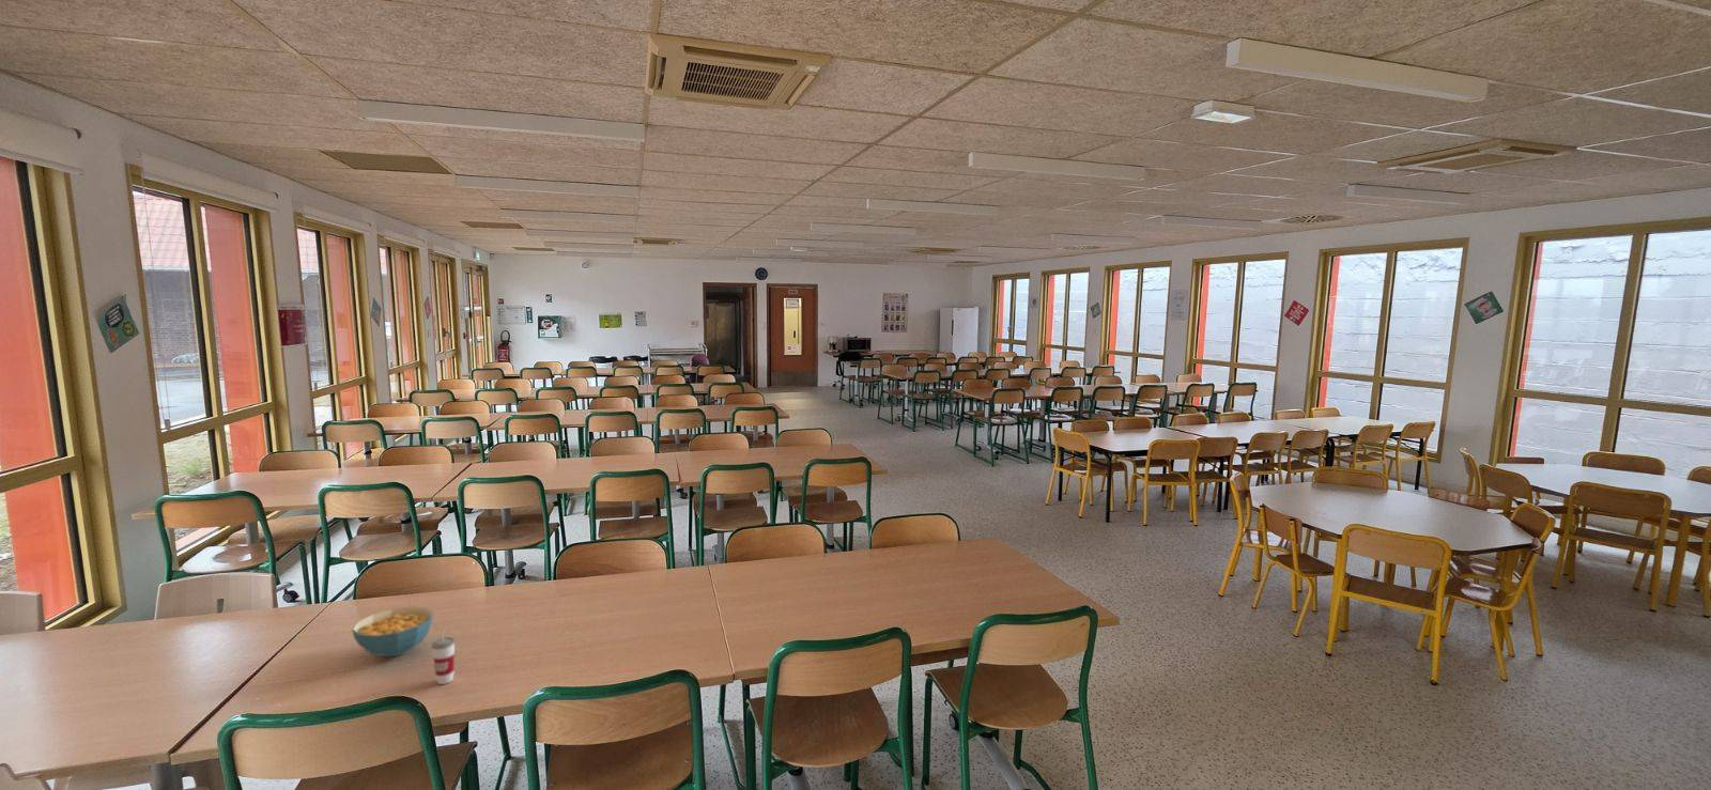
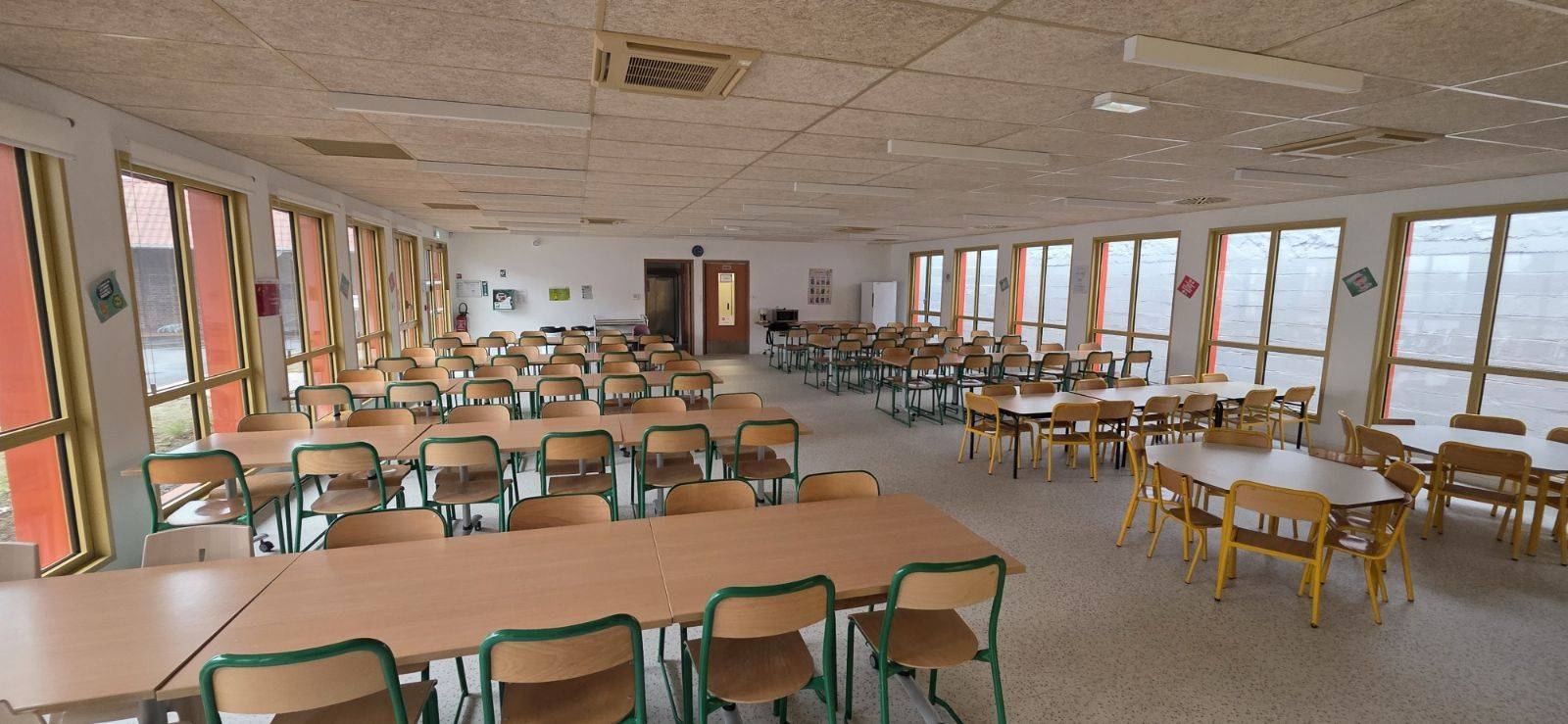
- cereal bowl (395, 636)
- cup (444, 655)
